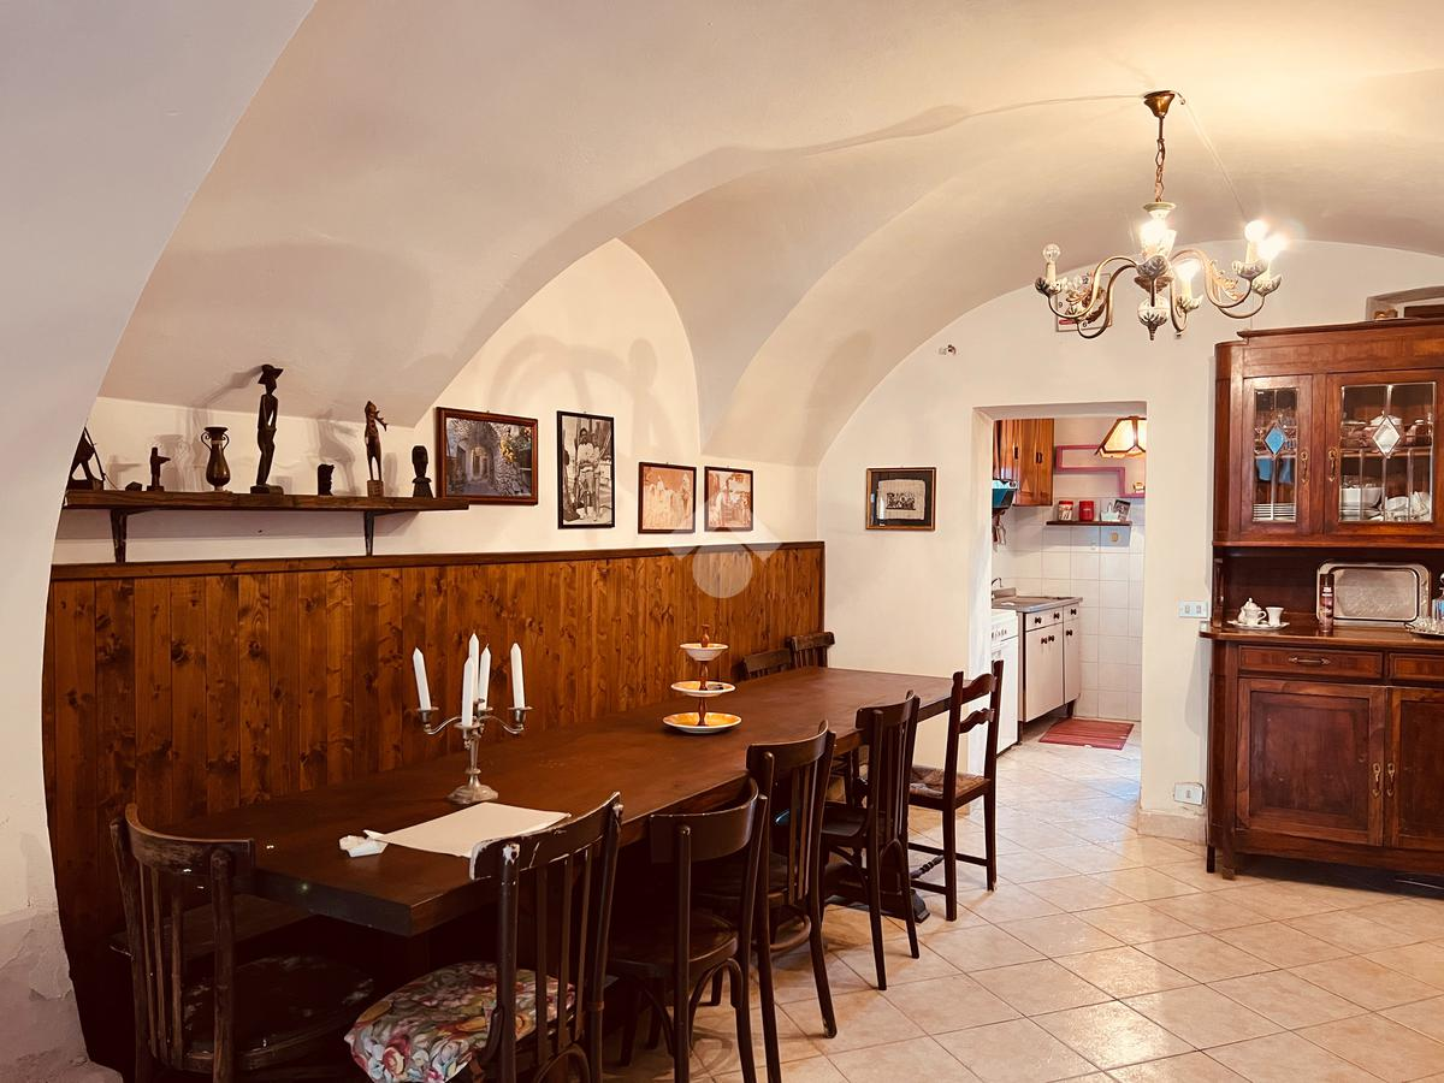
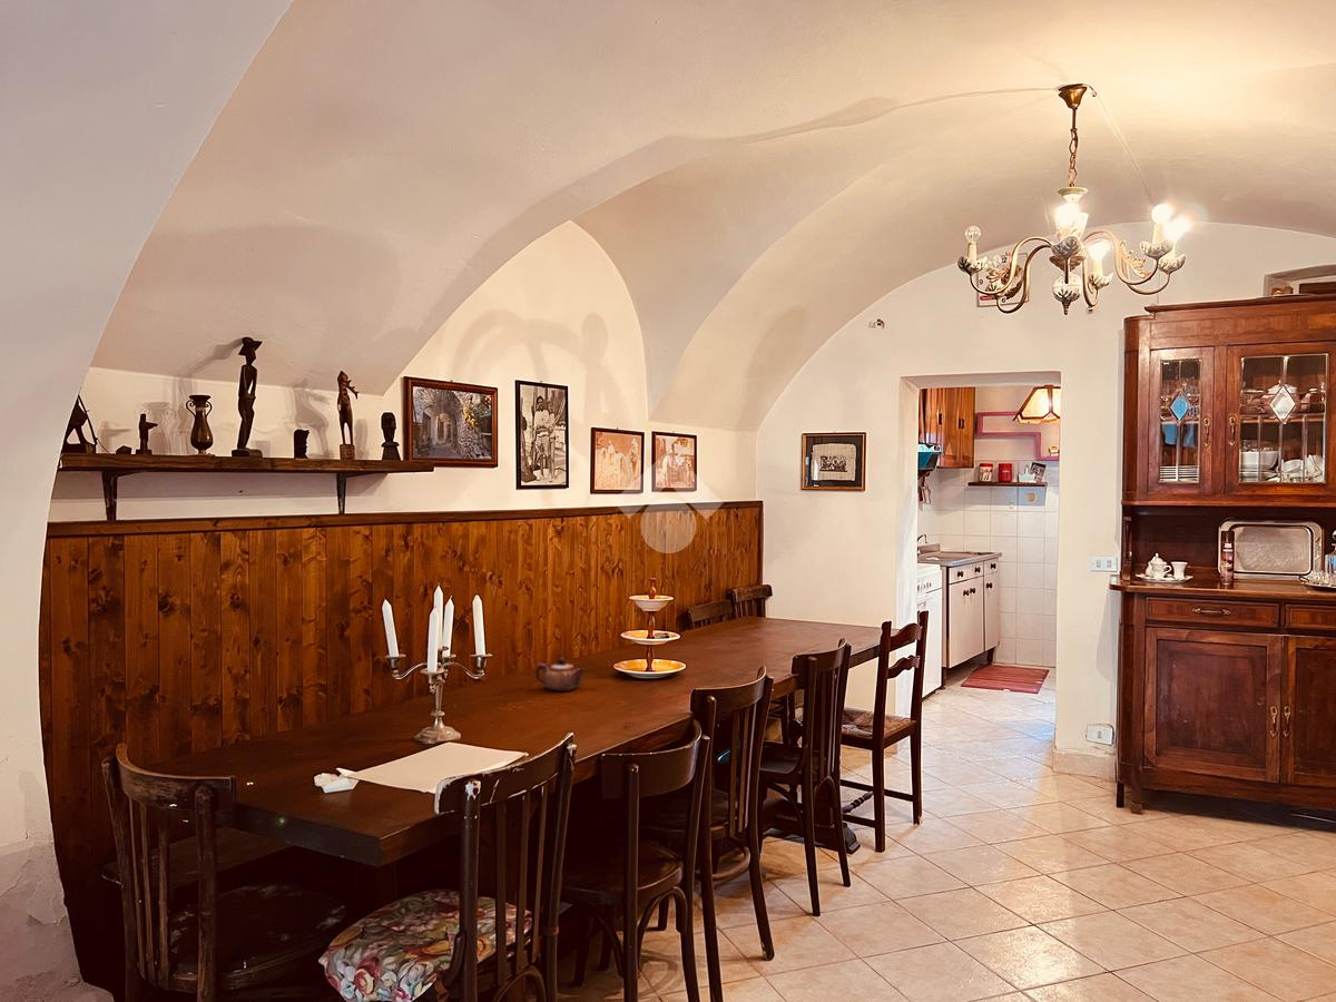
+ teapot (560, 672)
